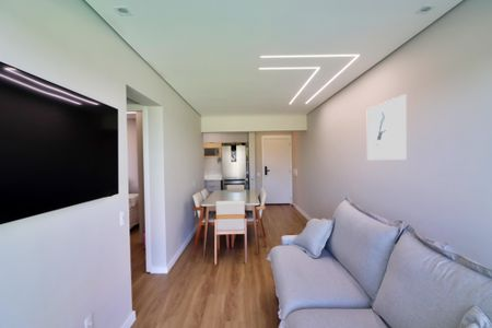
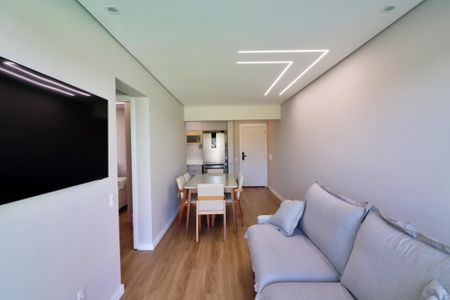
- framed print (384, 131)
